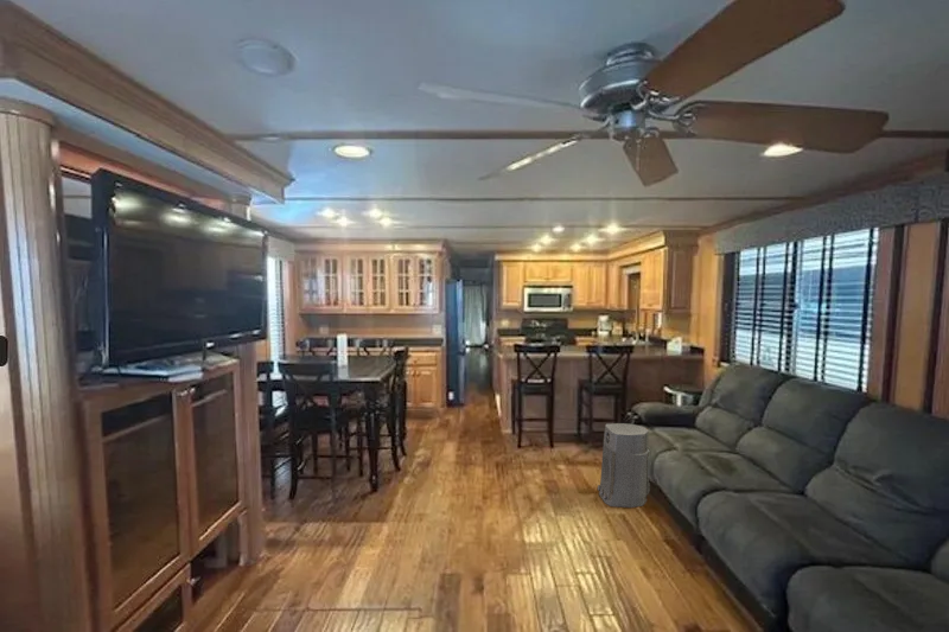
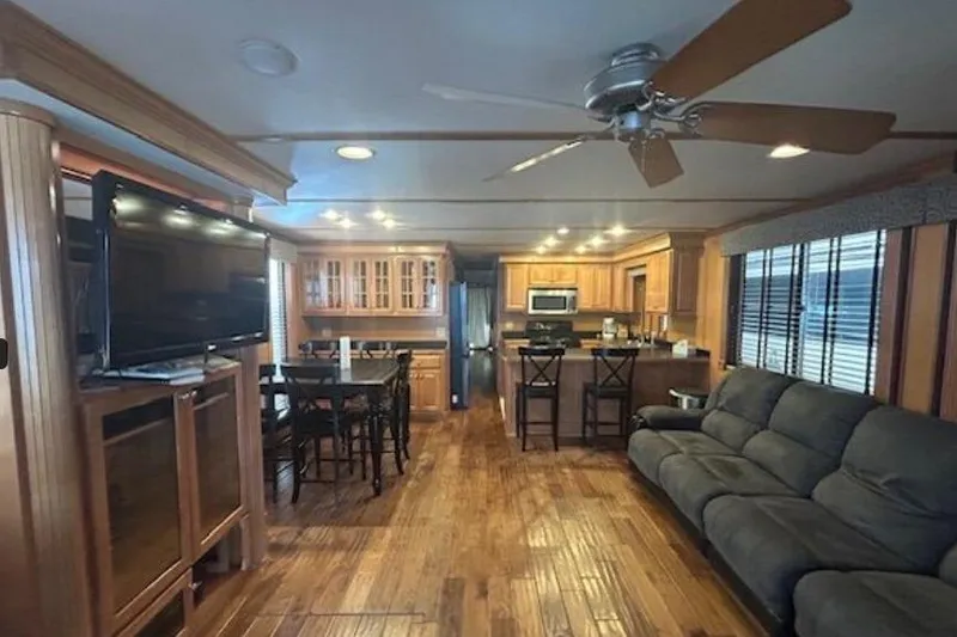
- air purifier (625, 464)
